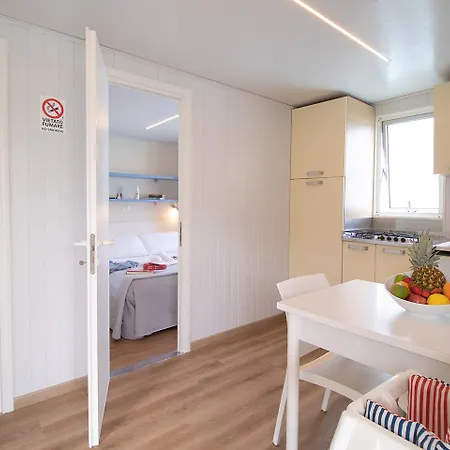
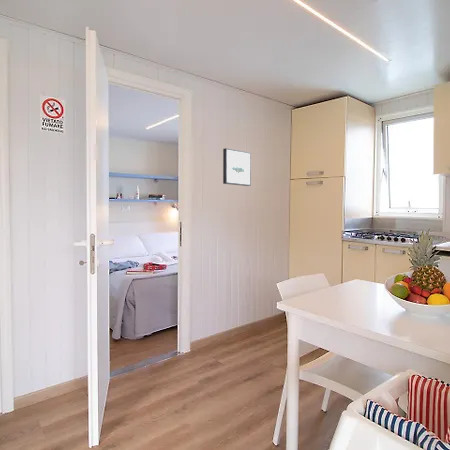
+ wall art (237, 167)
